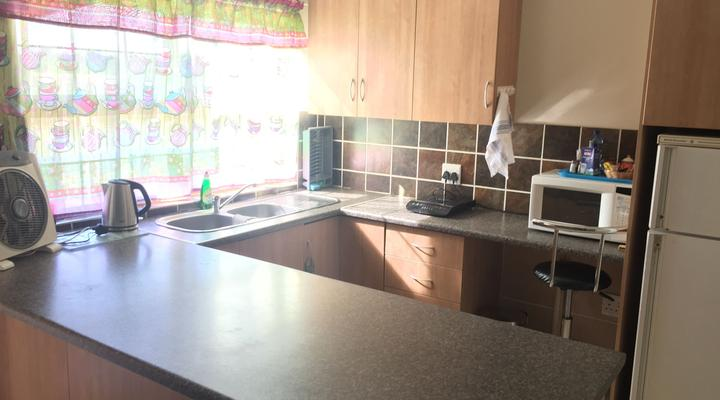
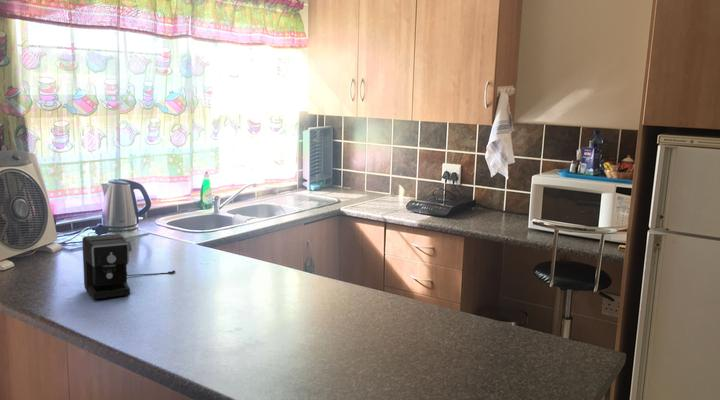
+ coffee maker (128, 261)
